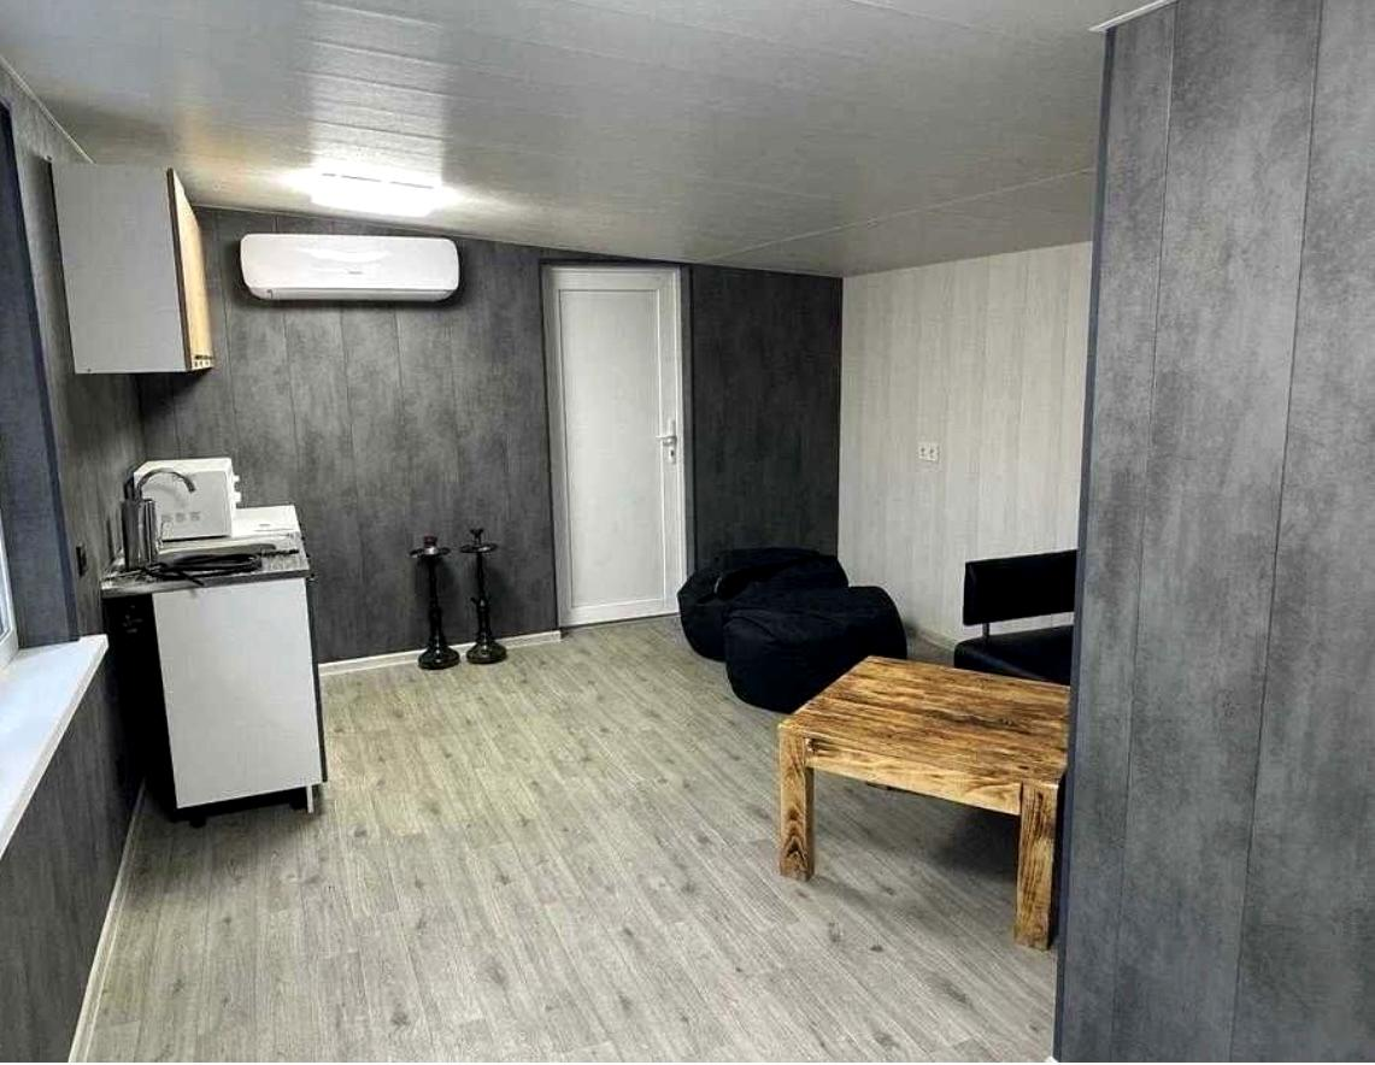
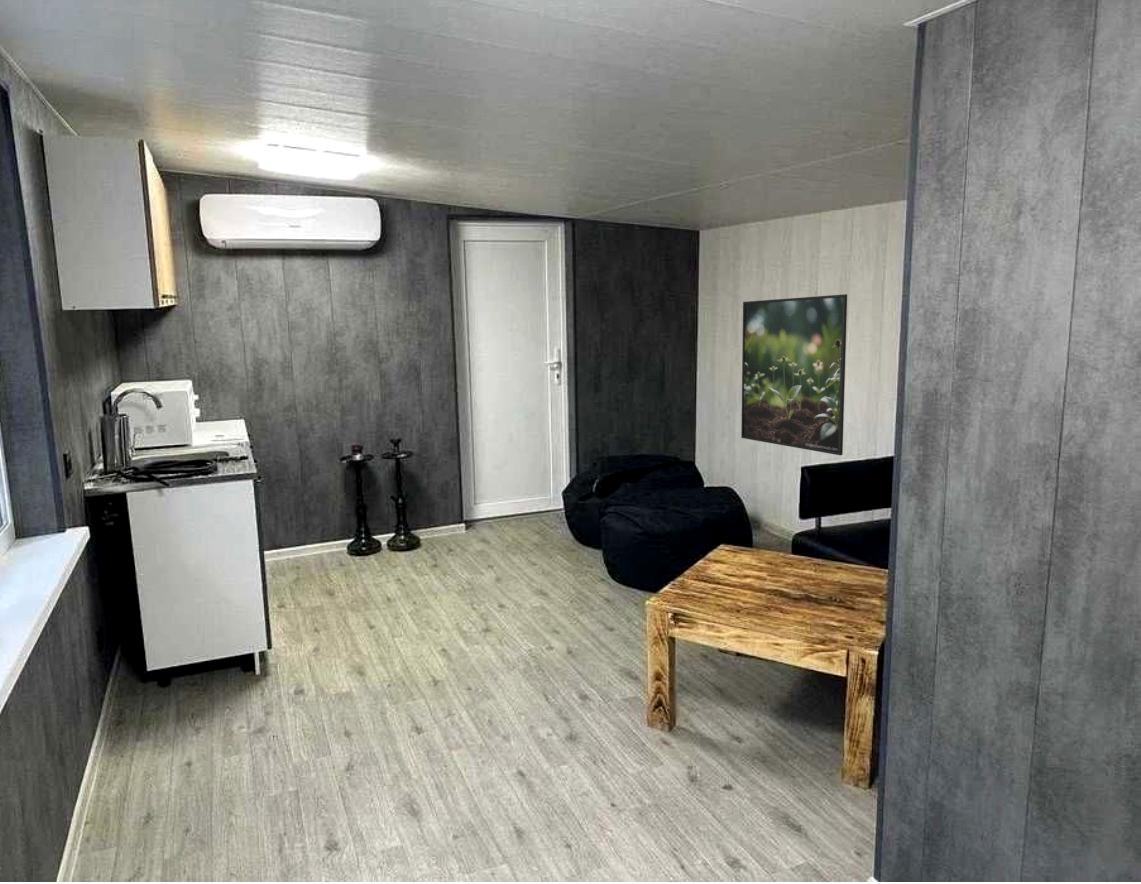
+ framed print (789, 373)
